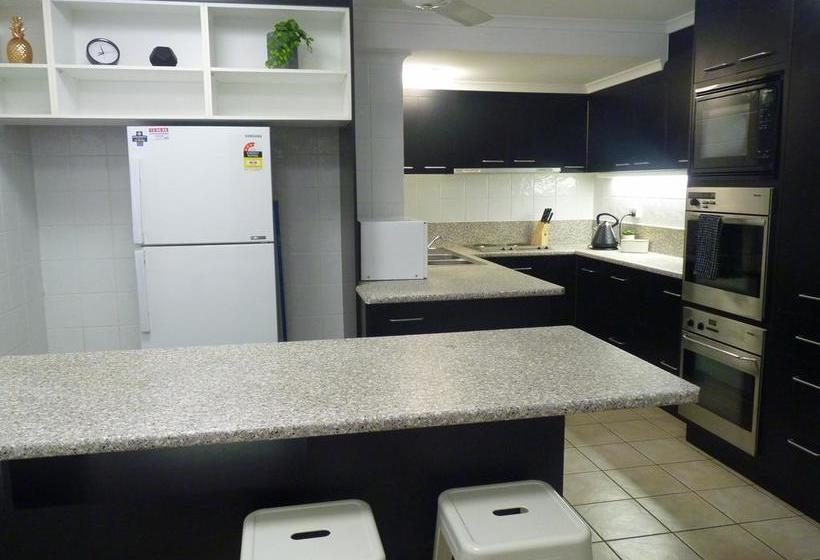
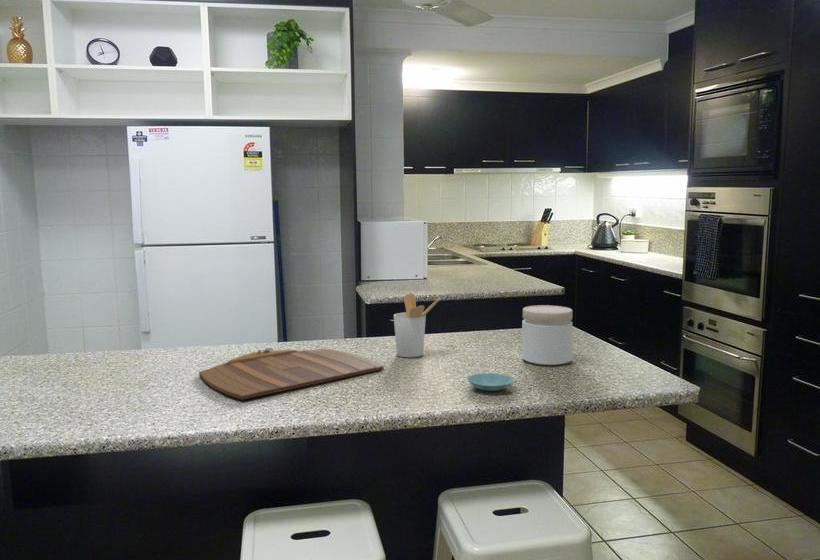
+ saucer (490, 383)
+ cutting board (282, 364)
+ jar (546, 334)
+ utensil holder (418, 324)
